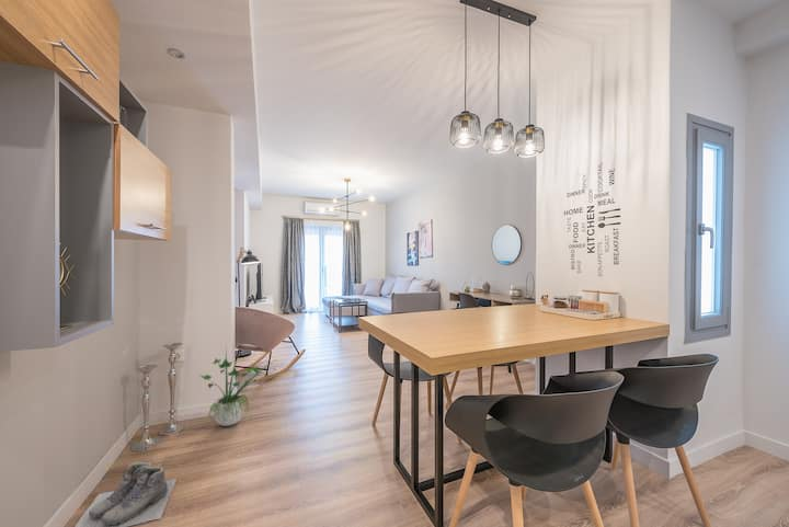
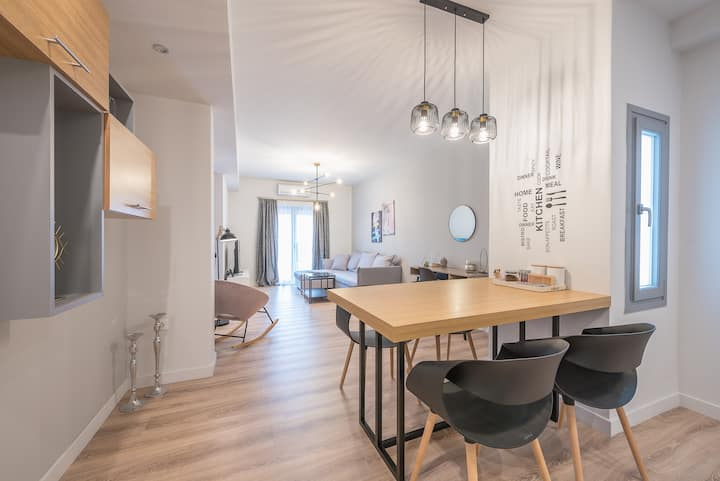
- potted plant (239, 381)
- boots (128, 488)
